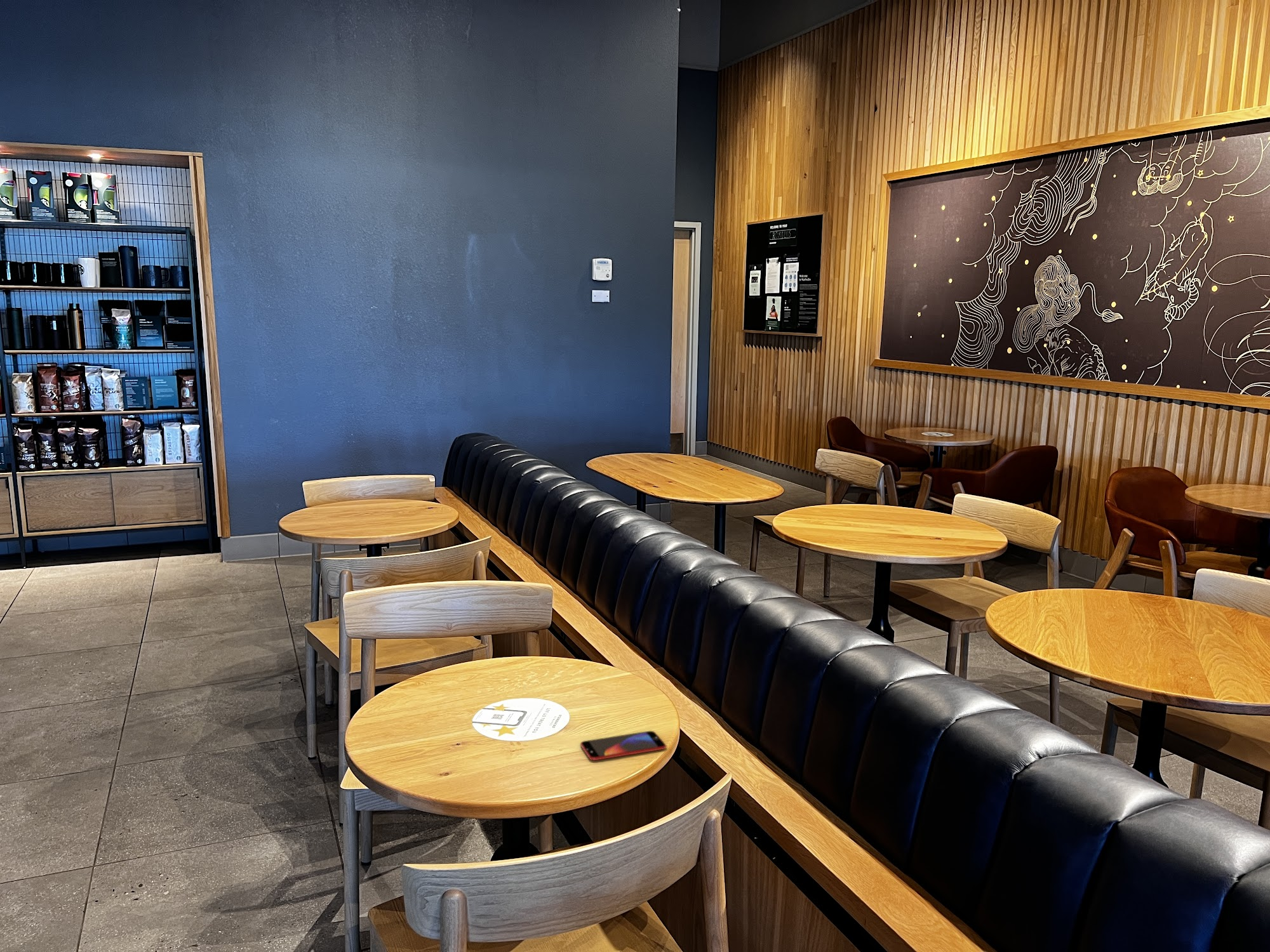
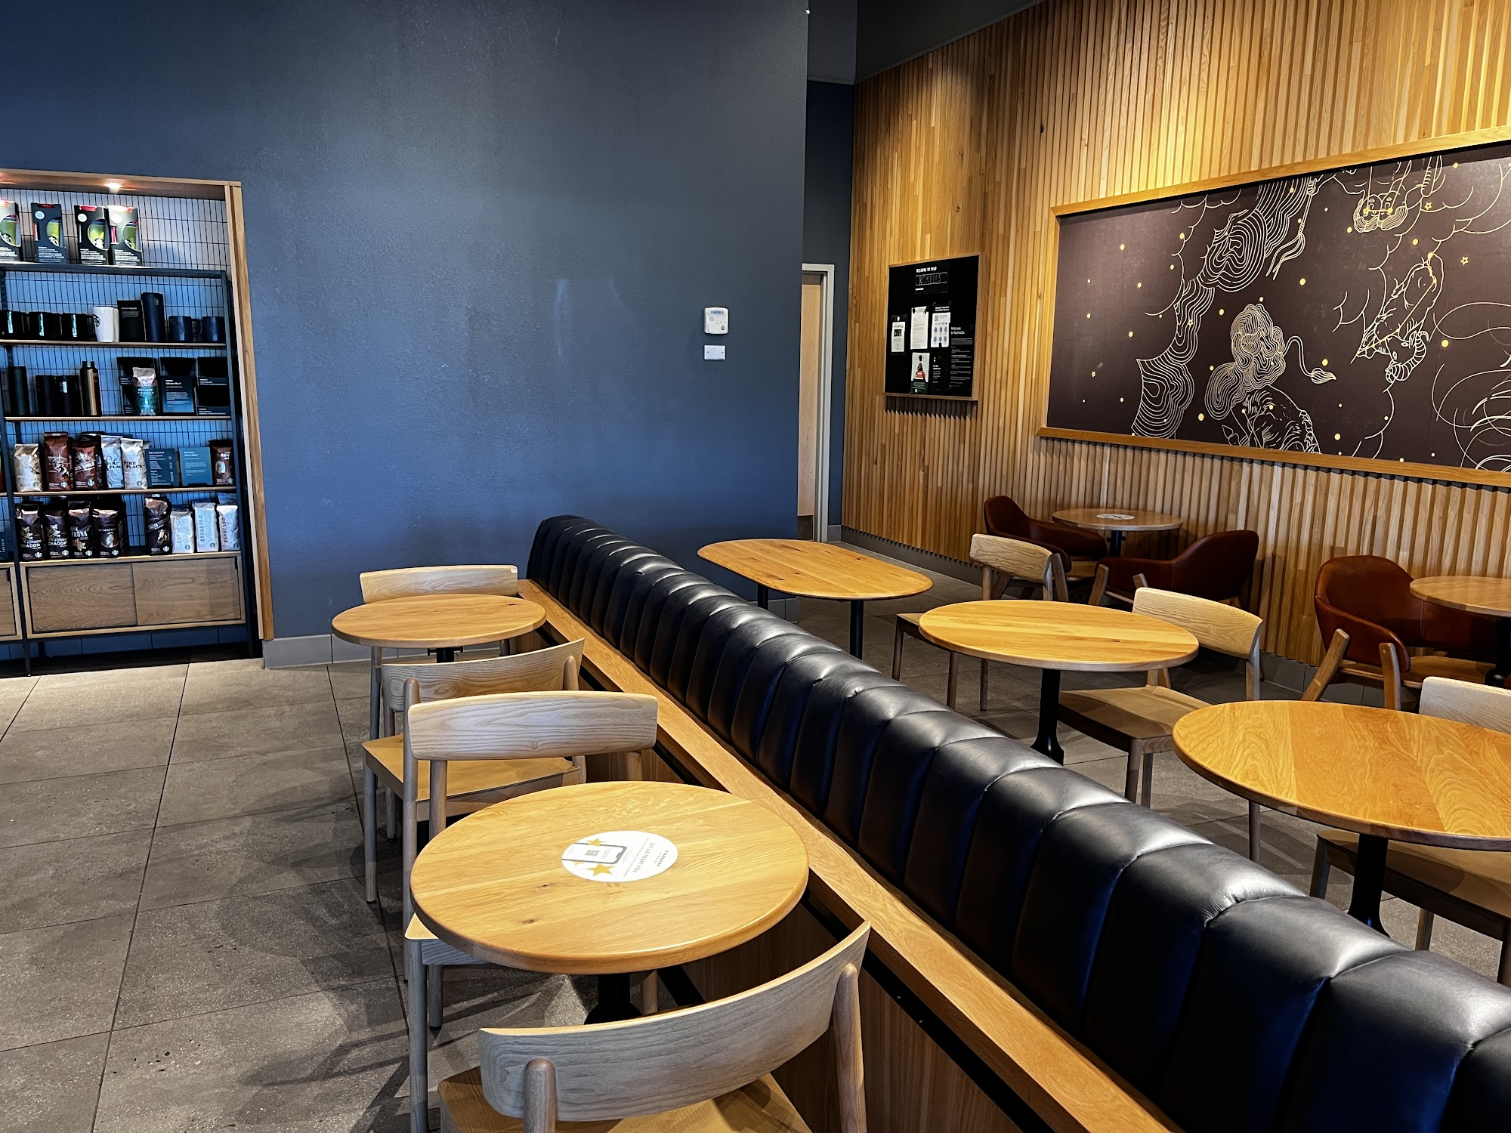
- smartphone (623, 745)
